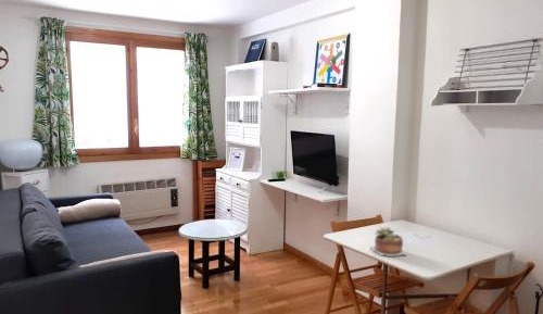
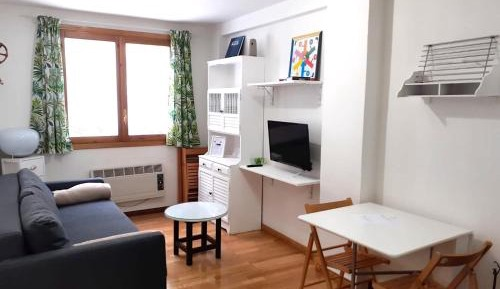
- succulent plant (388, 239)
